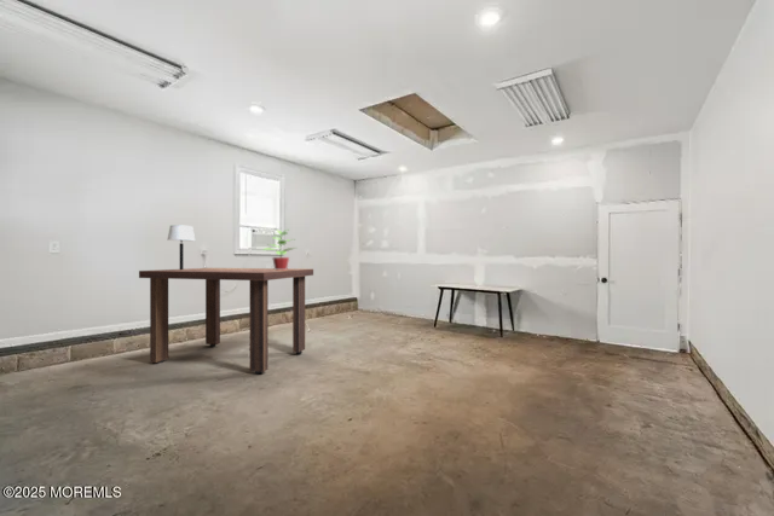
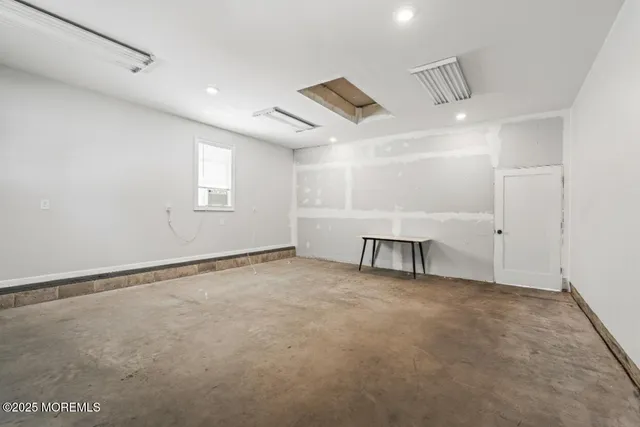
- dining table (219, 313)
- table lamp (181, 248)
- potted plant (279, 248)
